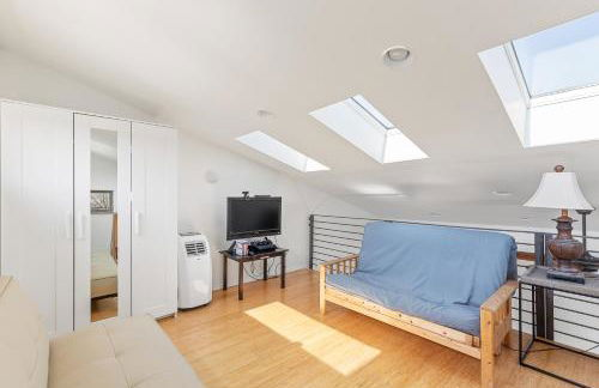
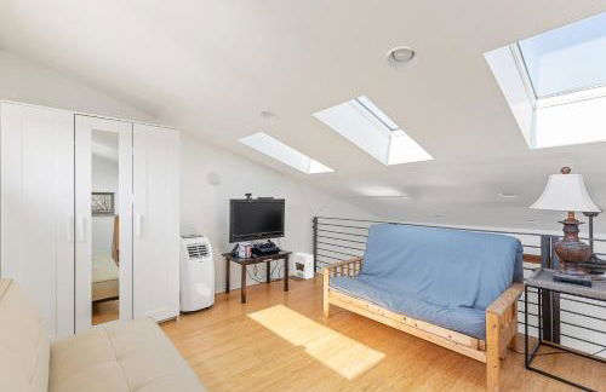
+ cardboard box (303, 265)
